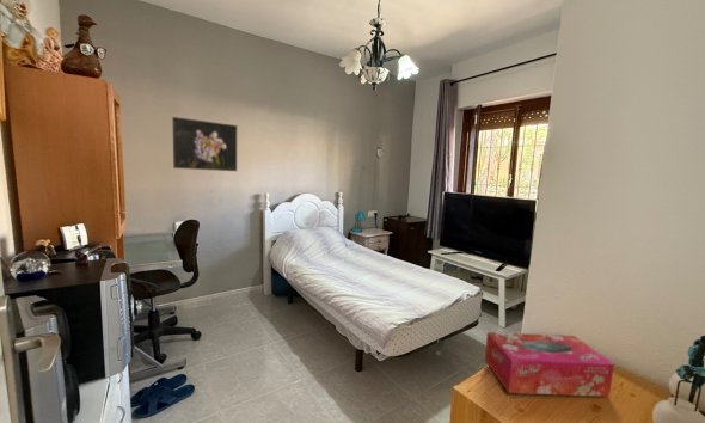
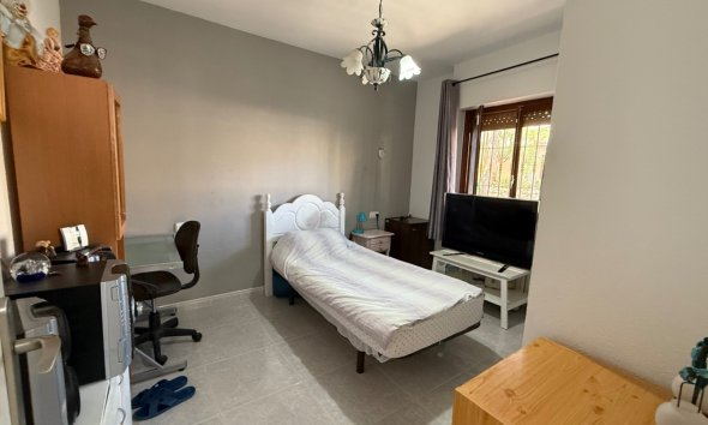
- tissue box (544, 362)
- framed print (207, 146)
